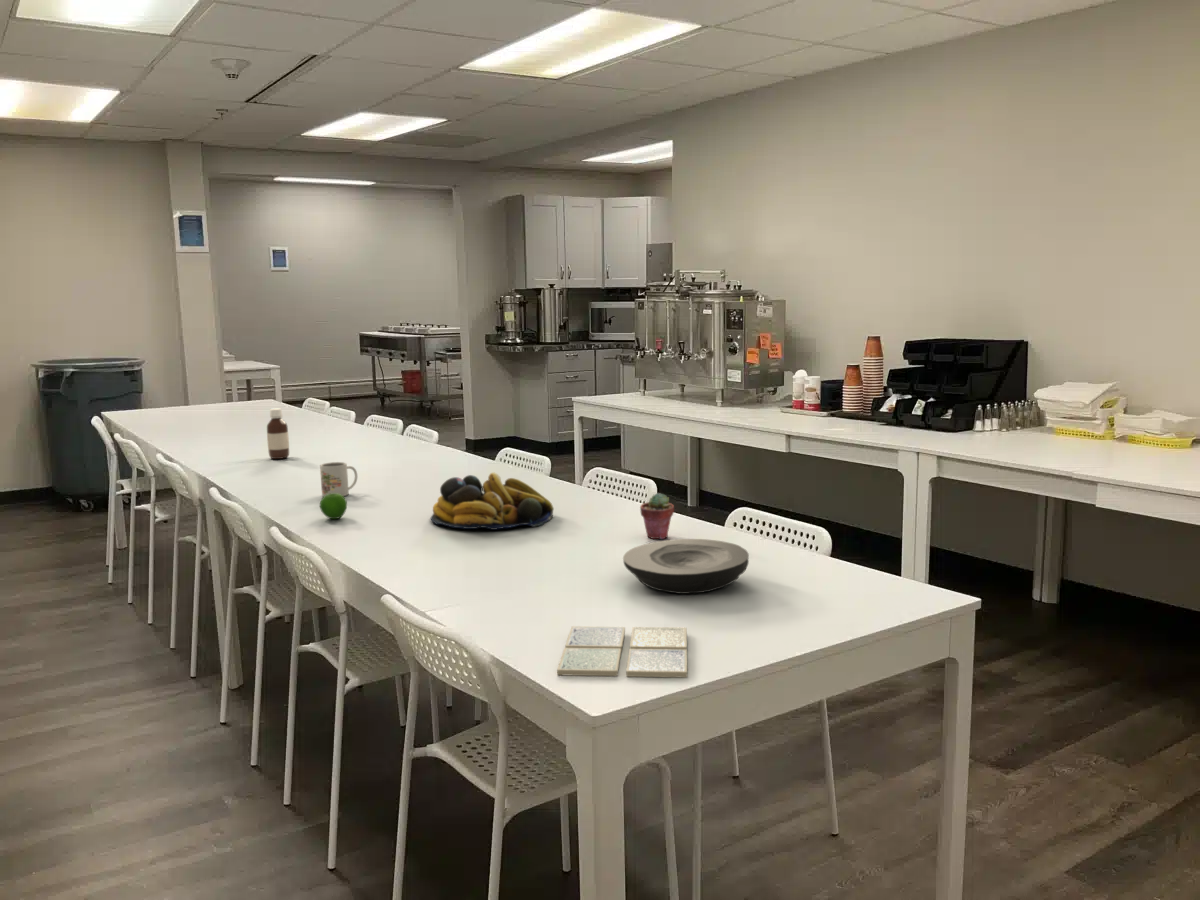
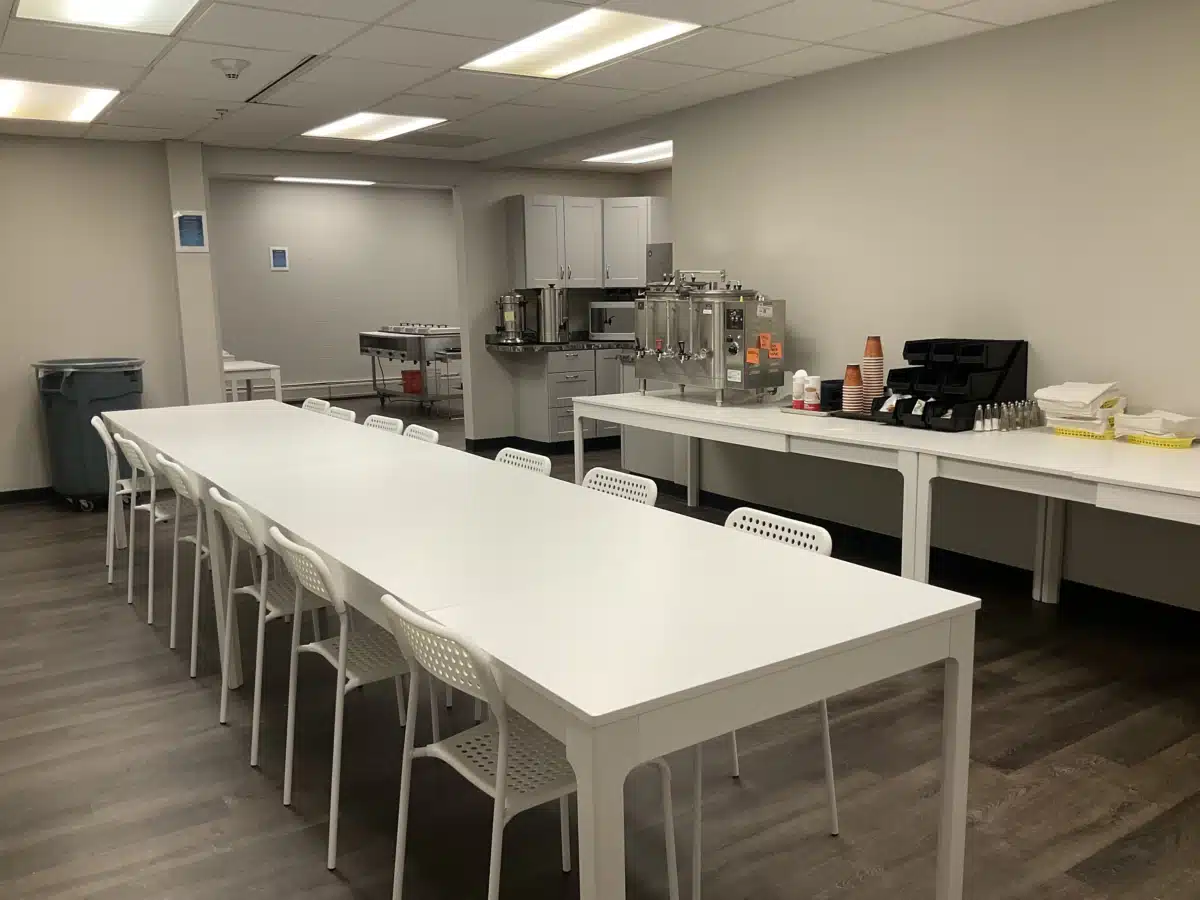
- mug (339, 478)
- plate (685, 567)
- bottle (277, 433)
- potted succulent (657, 514)
- fruit bowl (490, 496)
- drink coaster (621, 650)
- apple (333, 506)
